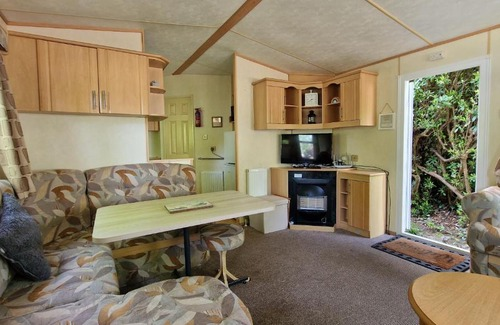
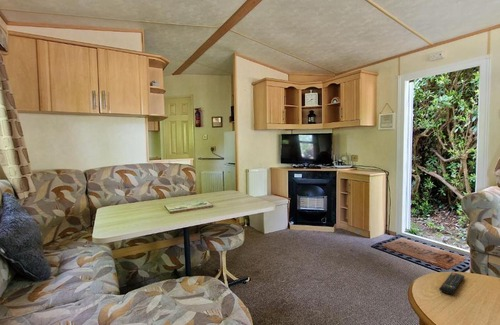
+ remote control (452, 283)
